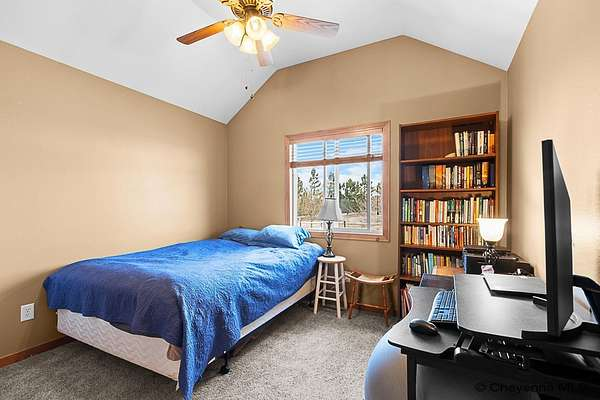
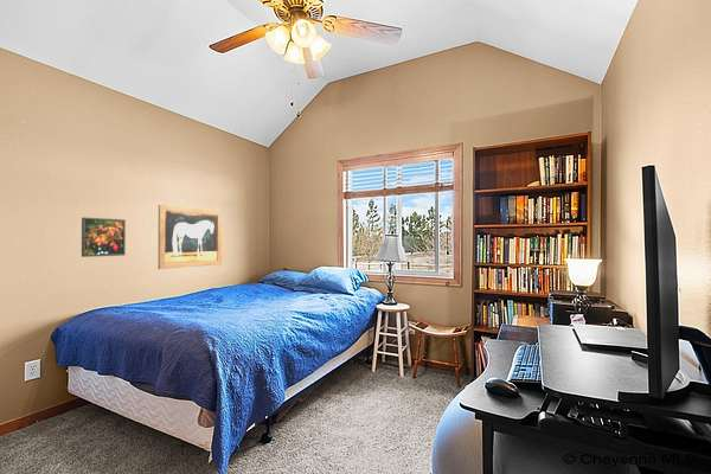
+ wall art (192, 237)
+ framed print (104, 237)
